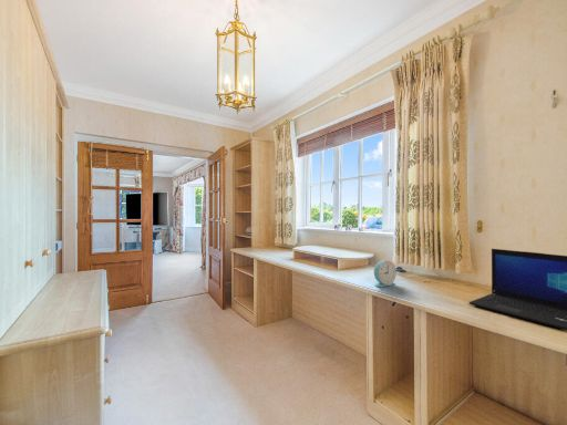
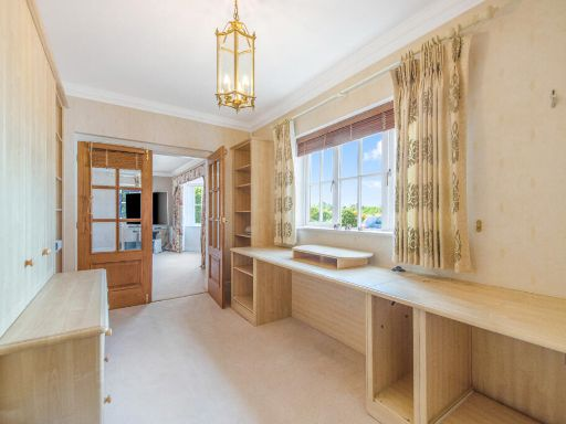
- alarm clock (383, 271)
- laptop (524, 282)
